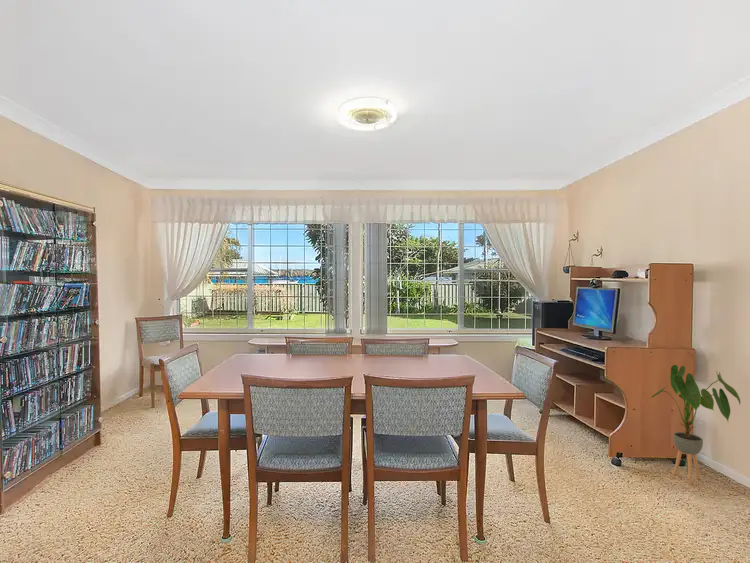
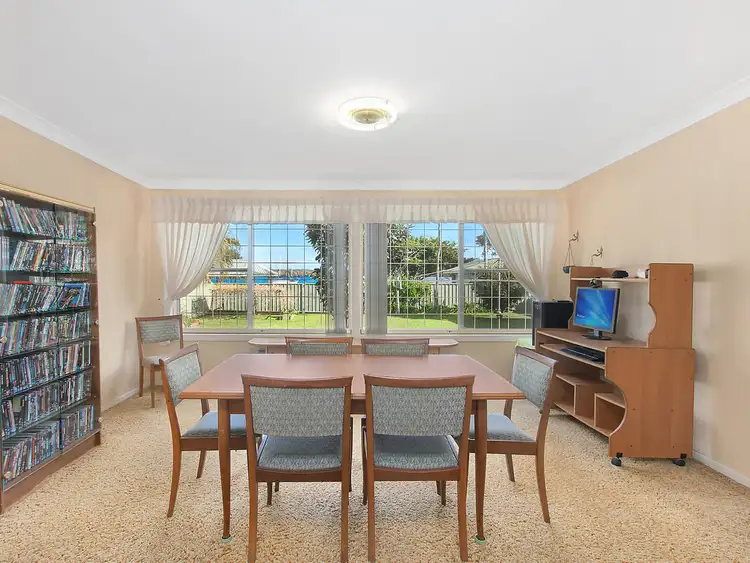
- house plant (694, 426)
